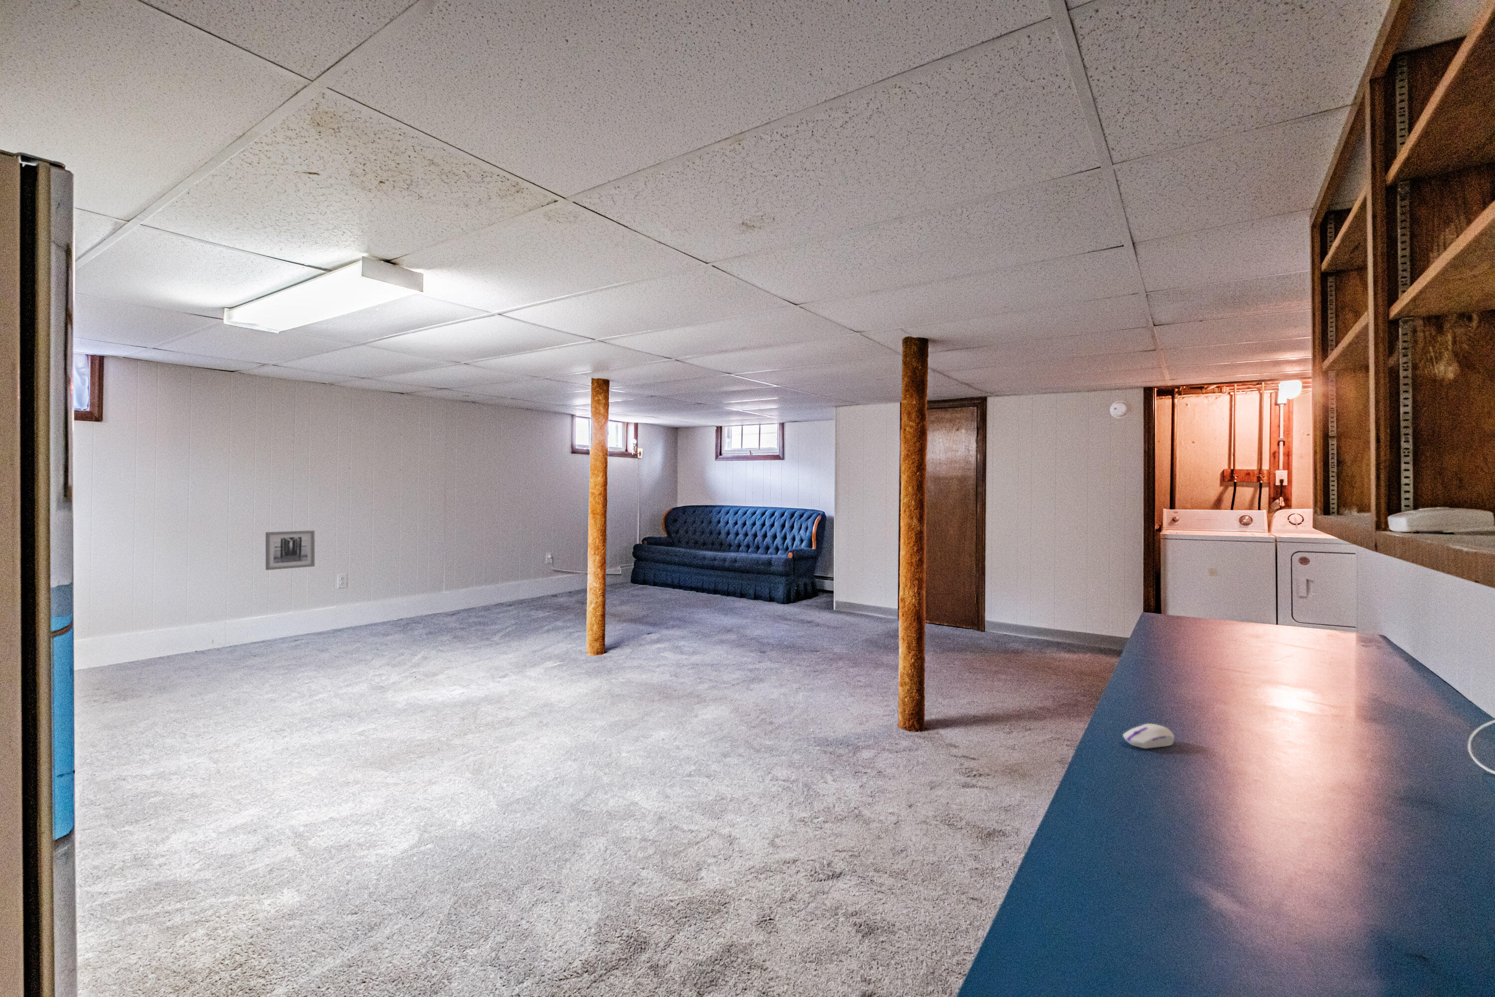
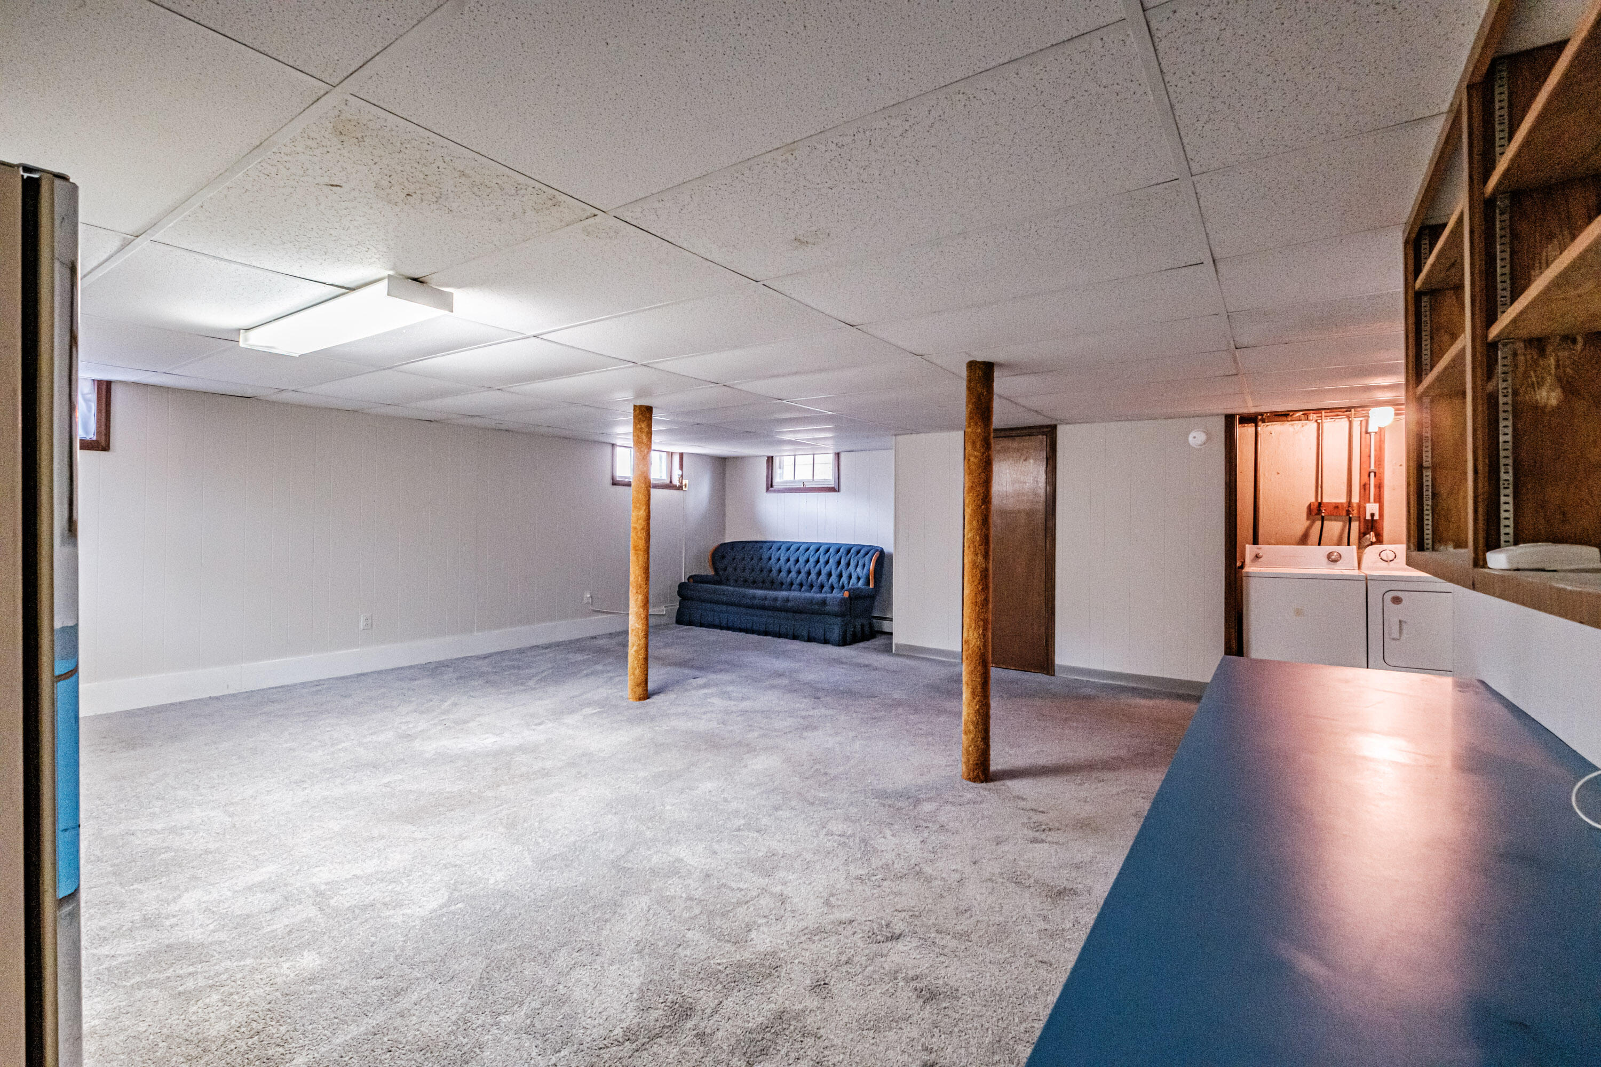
- computer mouse (1150, 734)
- wall art (290, 550)
